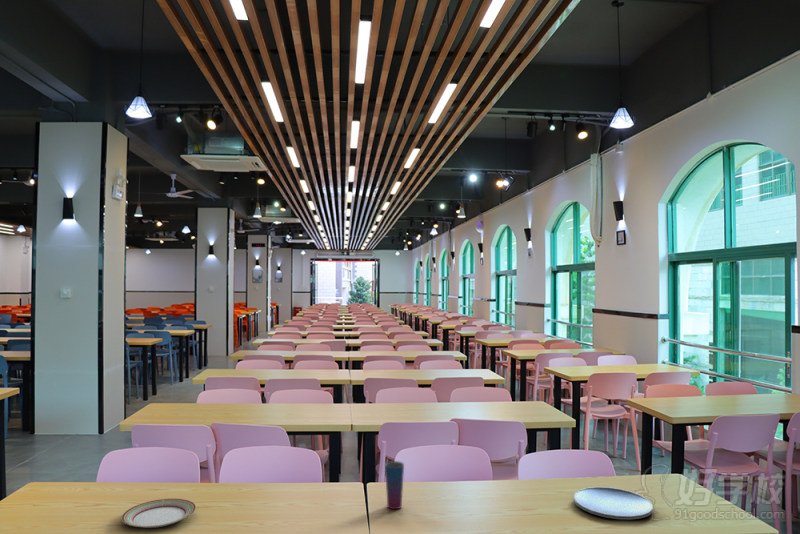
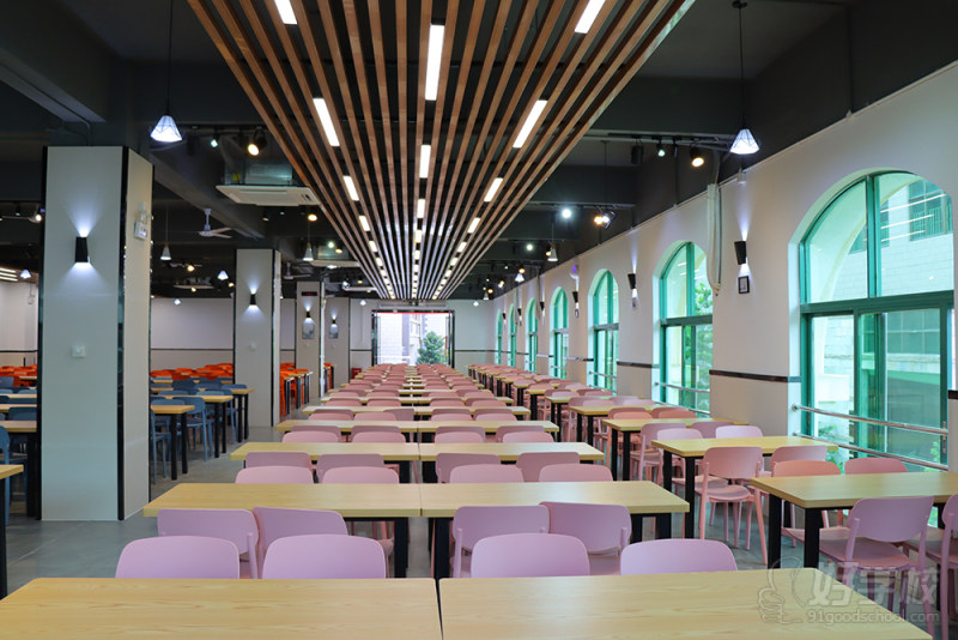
- cup (394, 485)
- plate (159, 514)
- plate (612, 503)
